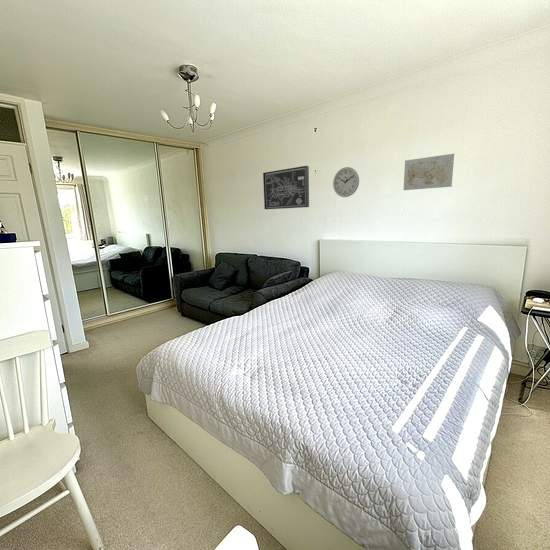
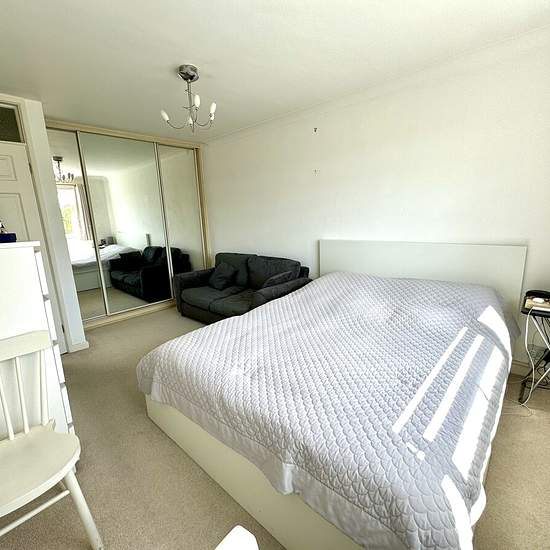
- wall art (285, 189)
- wall art (428, 173)
- wall clock (345, 182)
